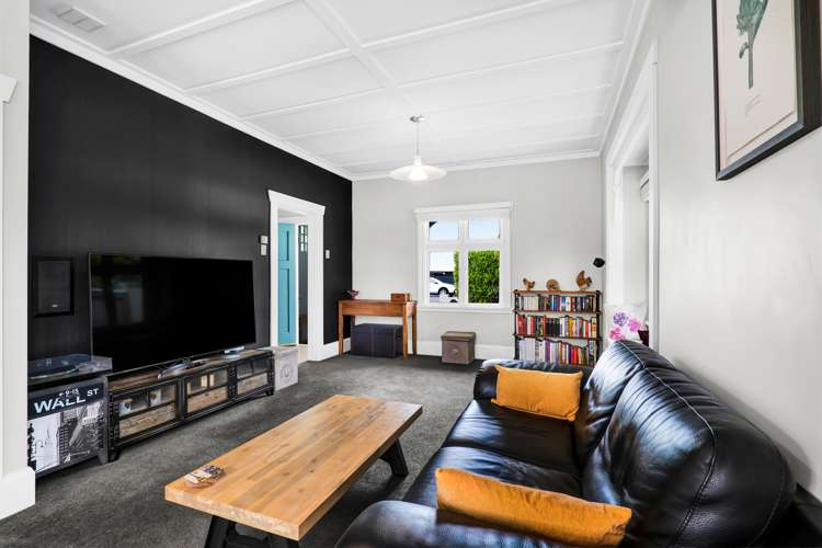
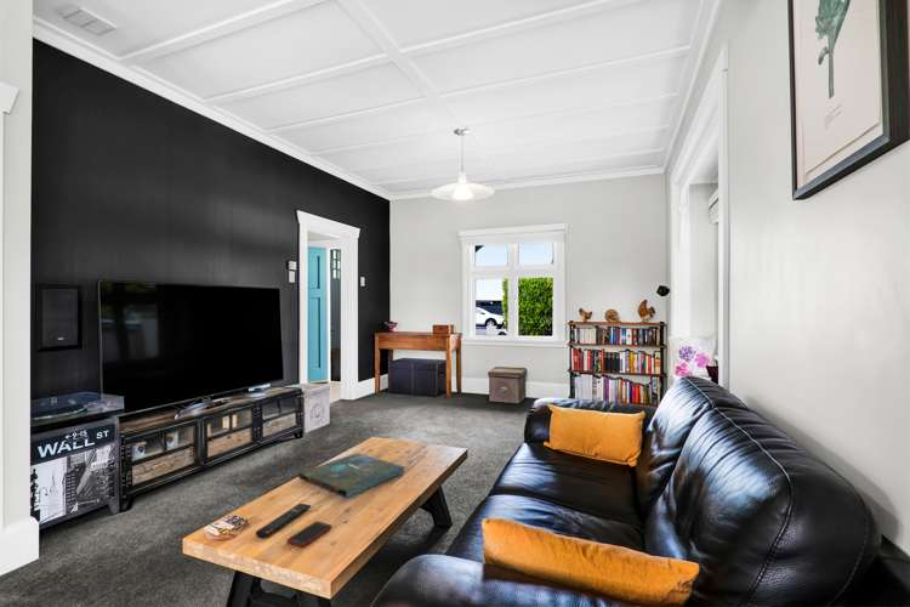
+ remote control (284, 520)
+ cell phone (309, 533)
+ board game (352, 470)
